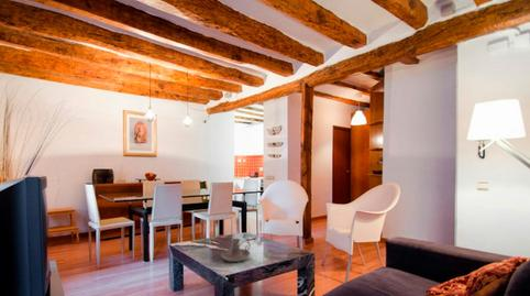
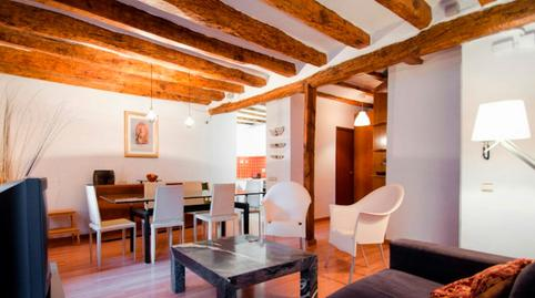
- candle holder (238, 248)
